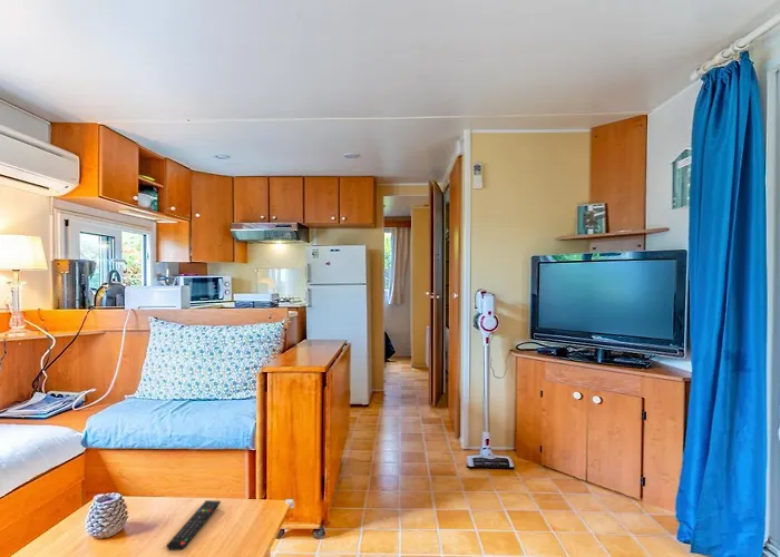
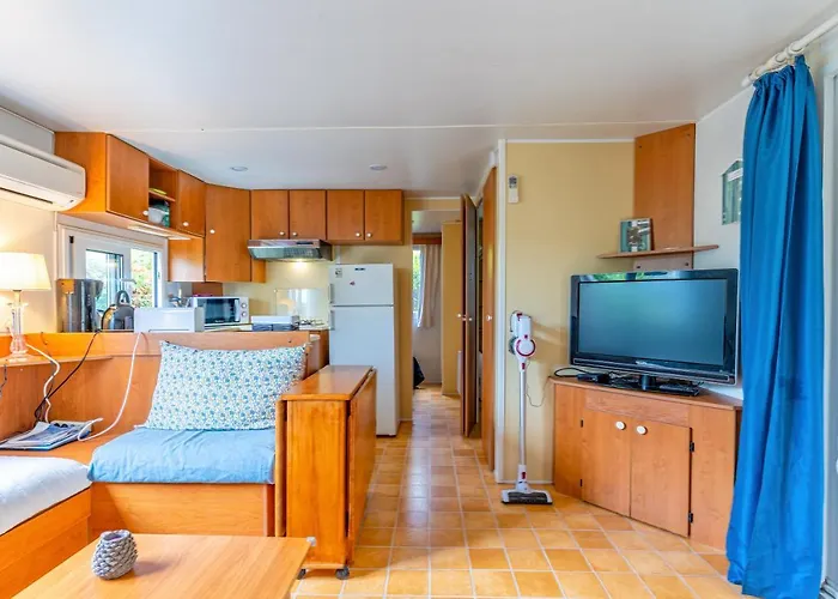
- remote control (195, 524)
